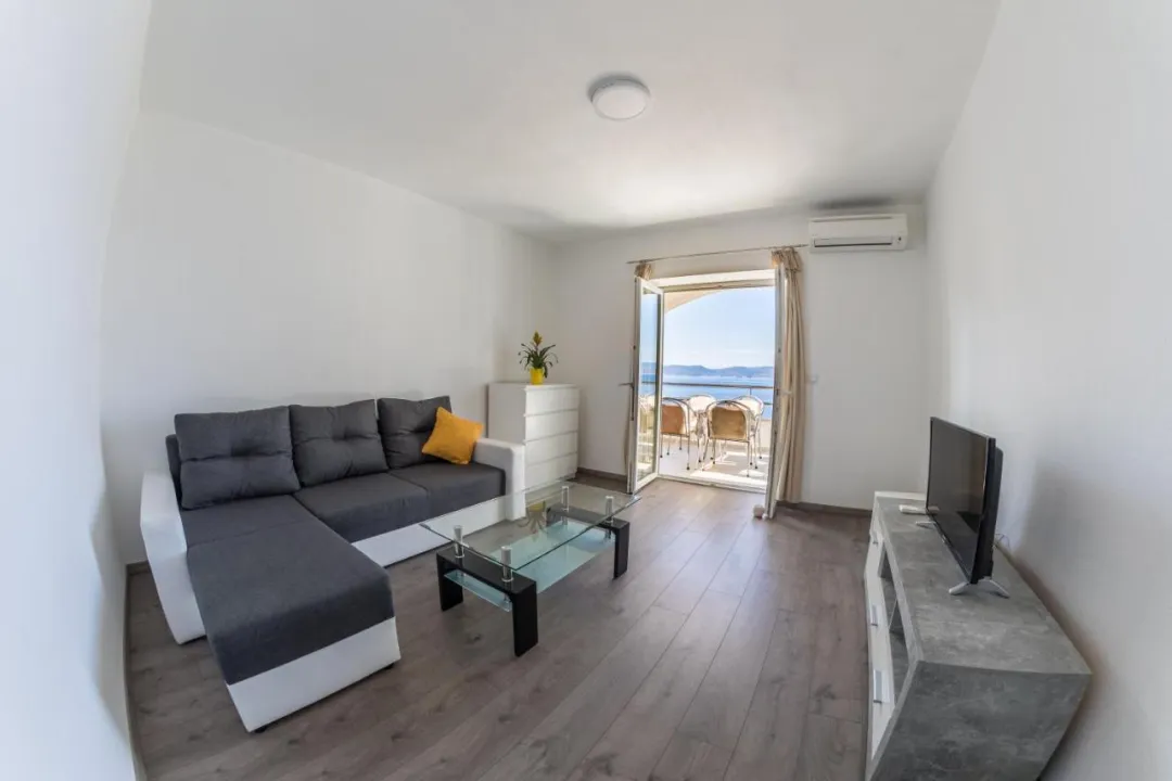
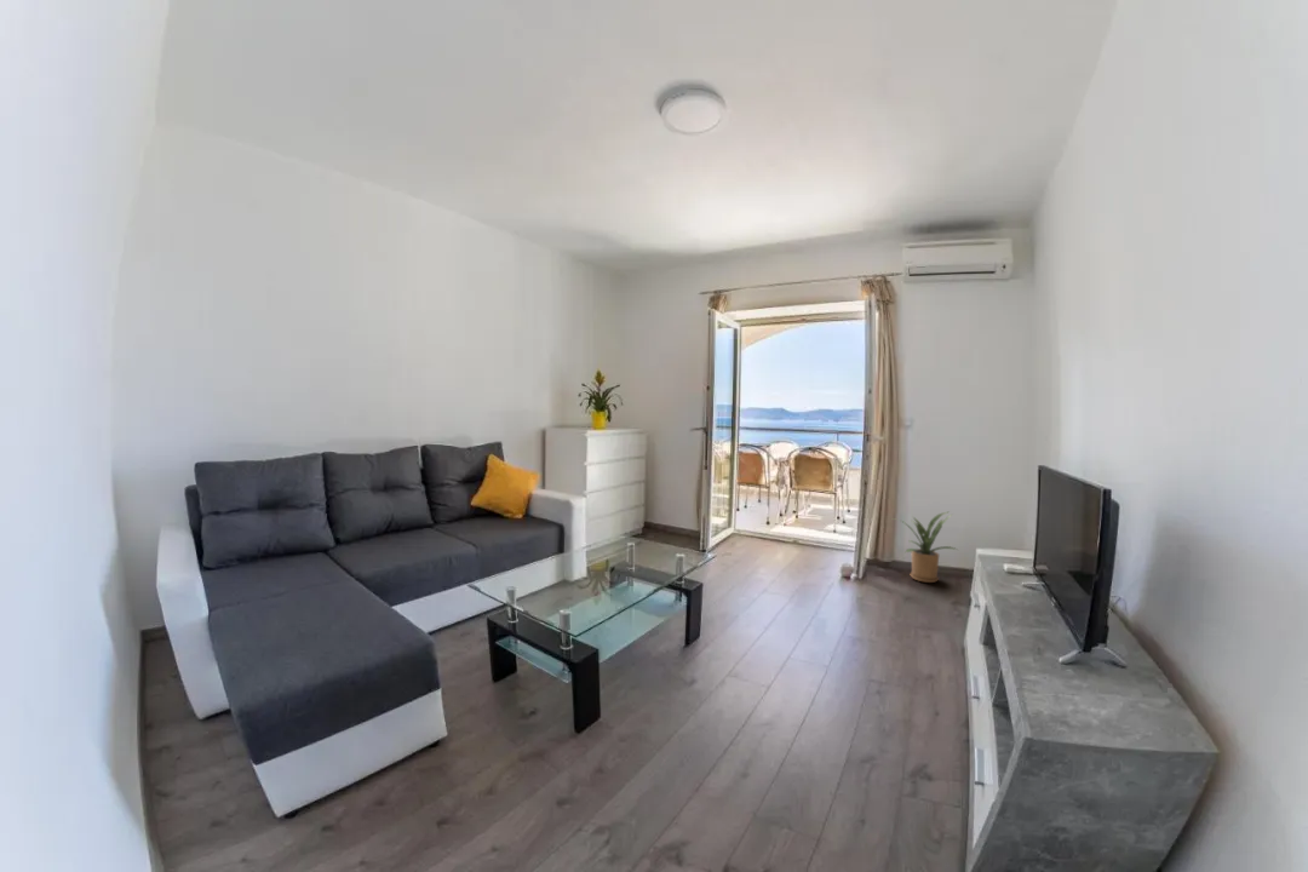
+ house plant (923, 544)
